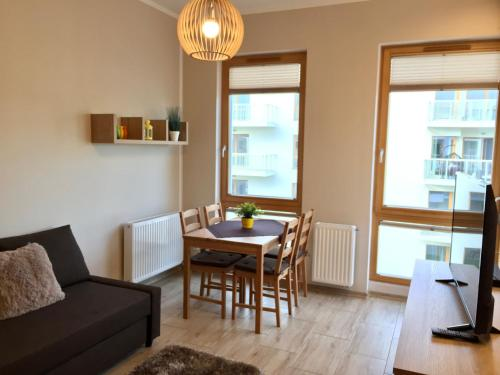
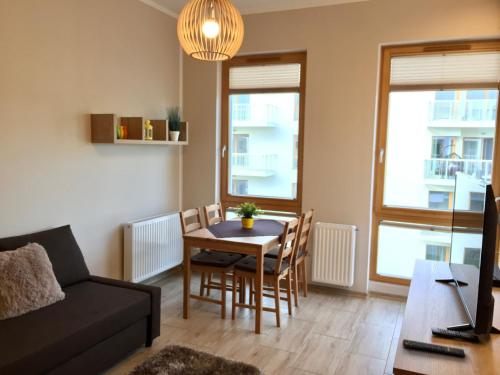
+ remote control (432, 348)
